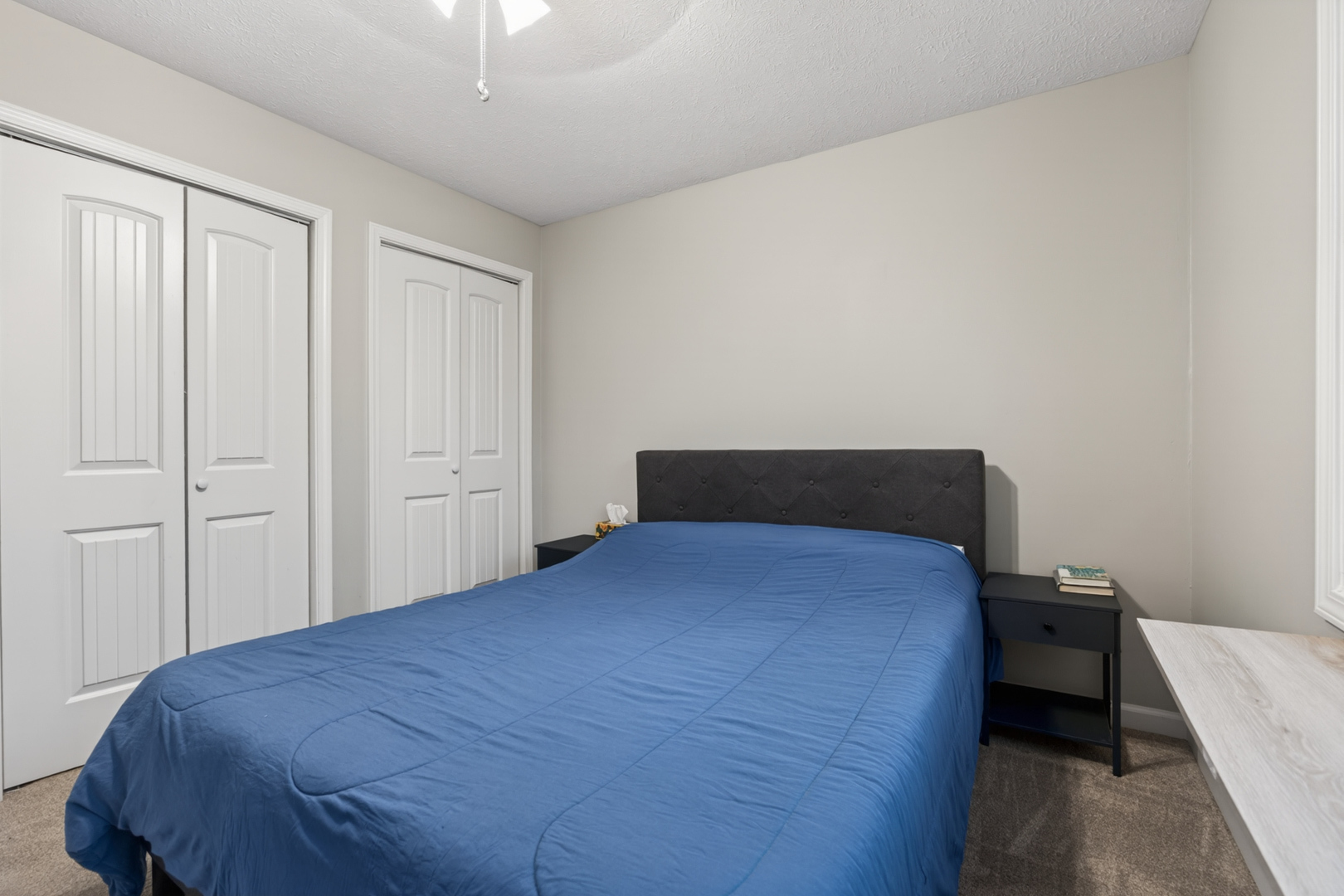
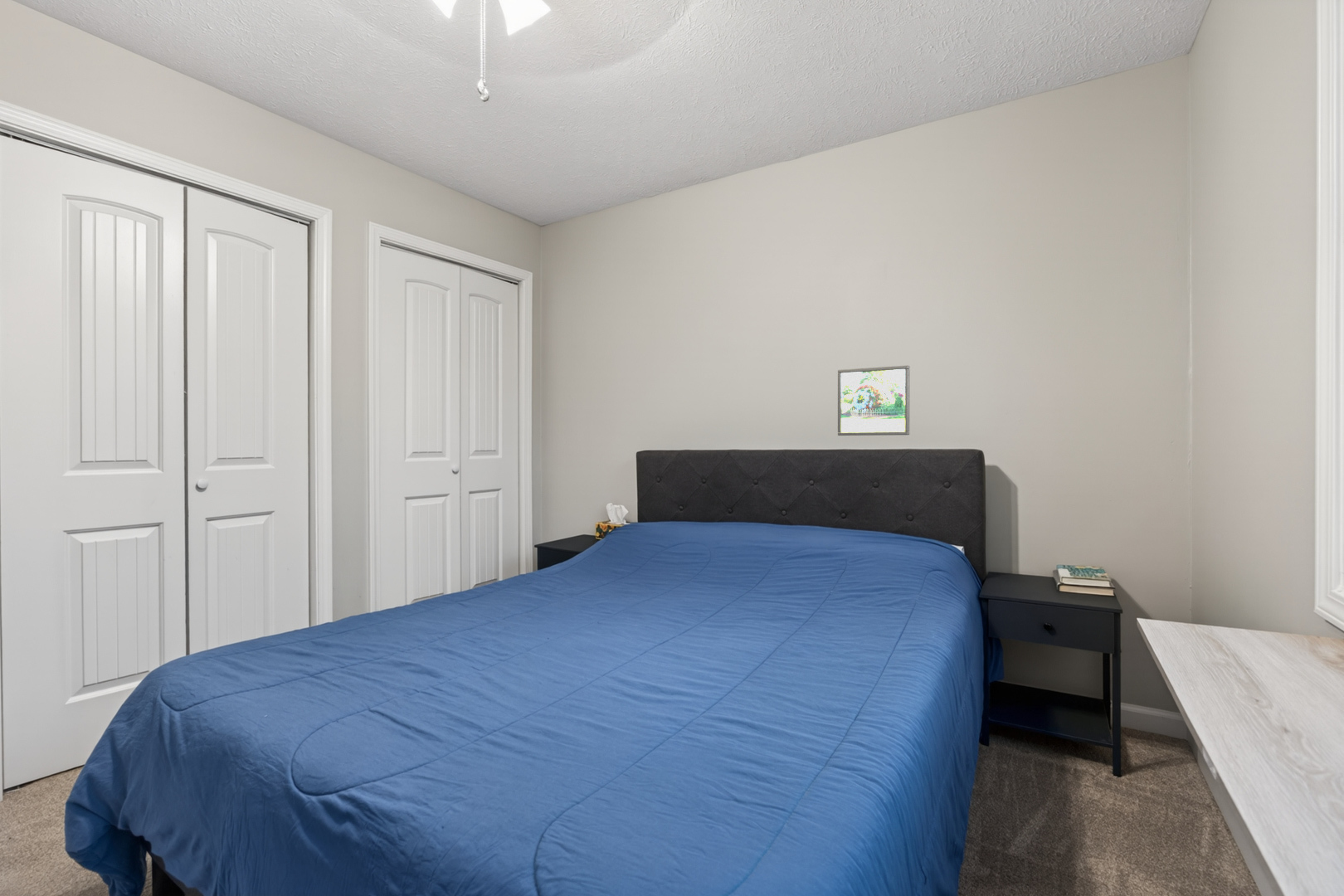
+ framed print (872, 402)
